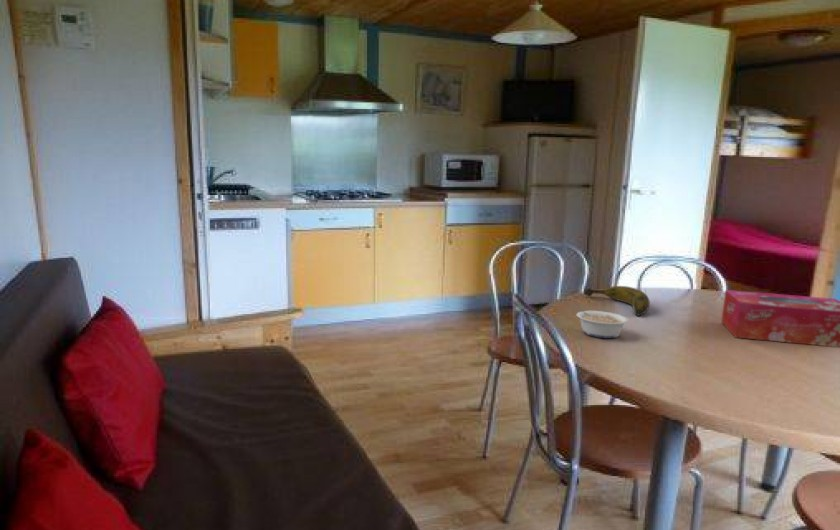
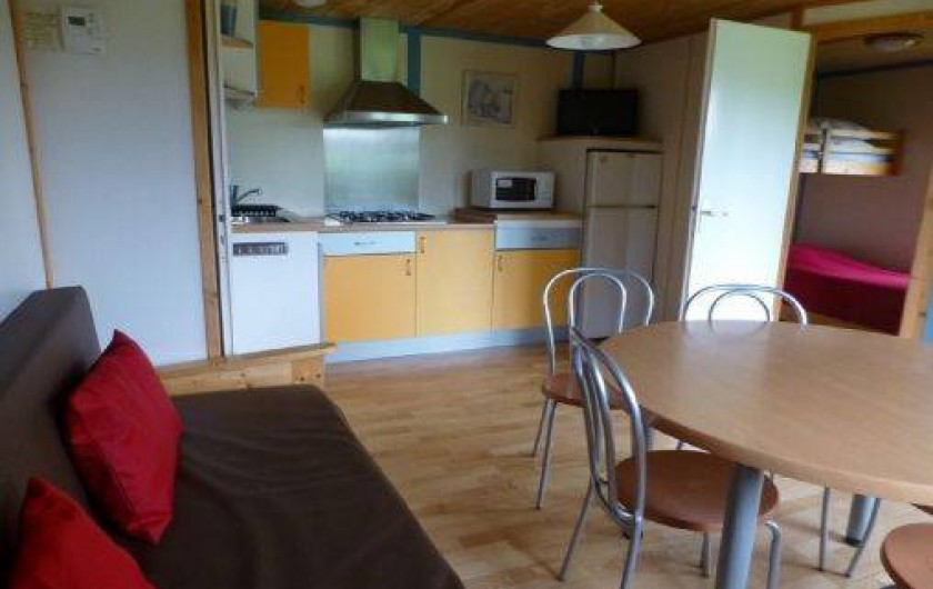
- tissue box (786, 317)
- banana (616, 297)
- legume (599, 323)
